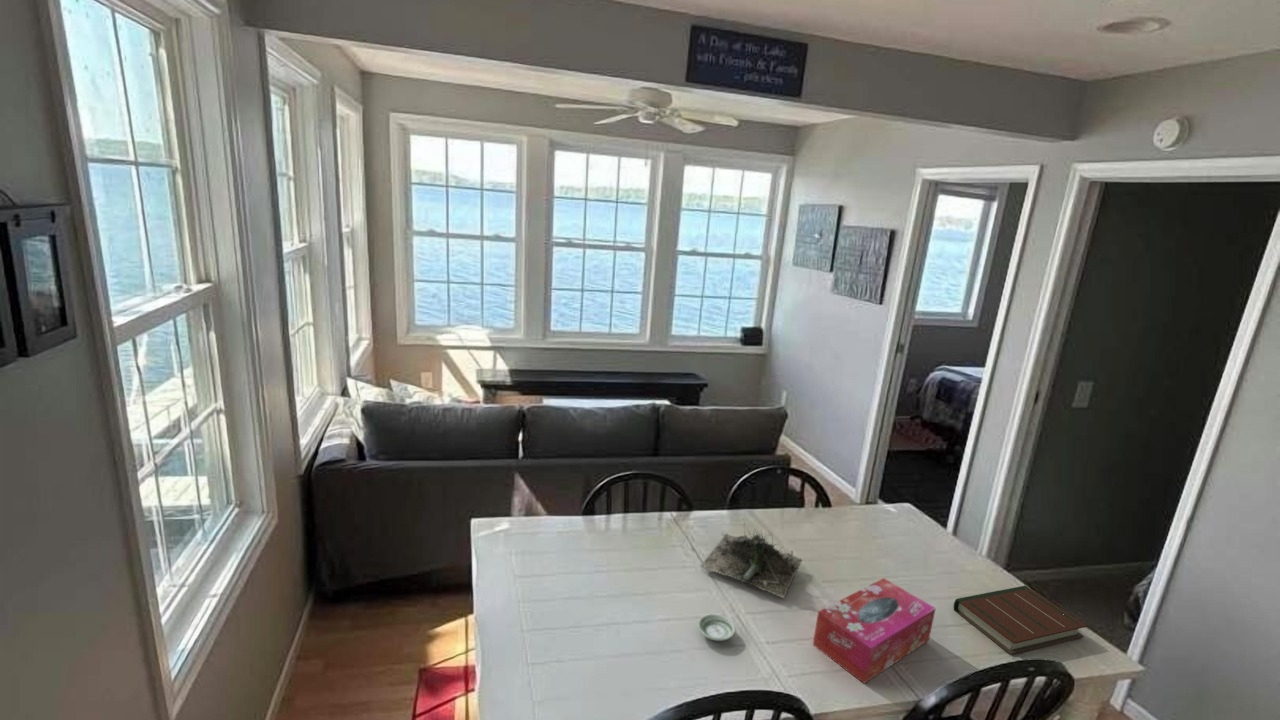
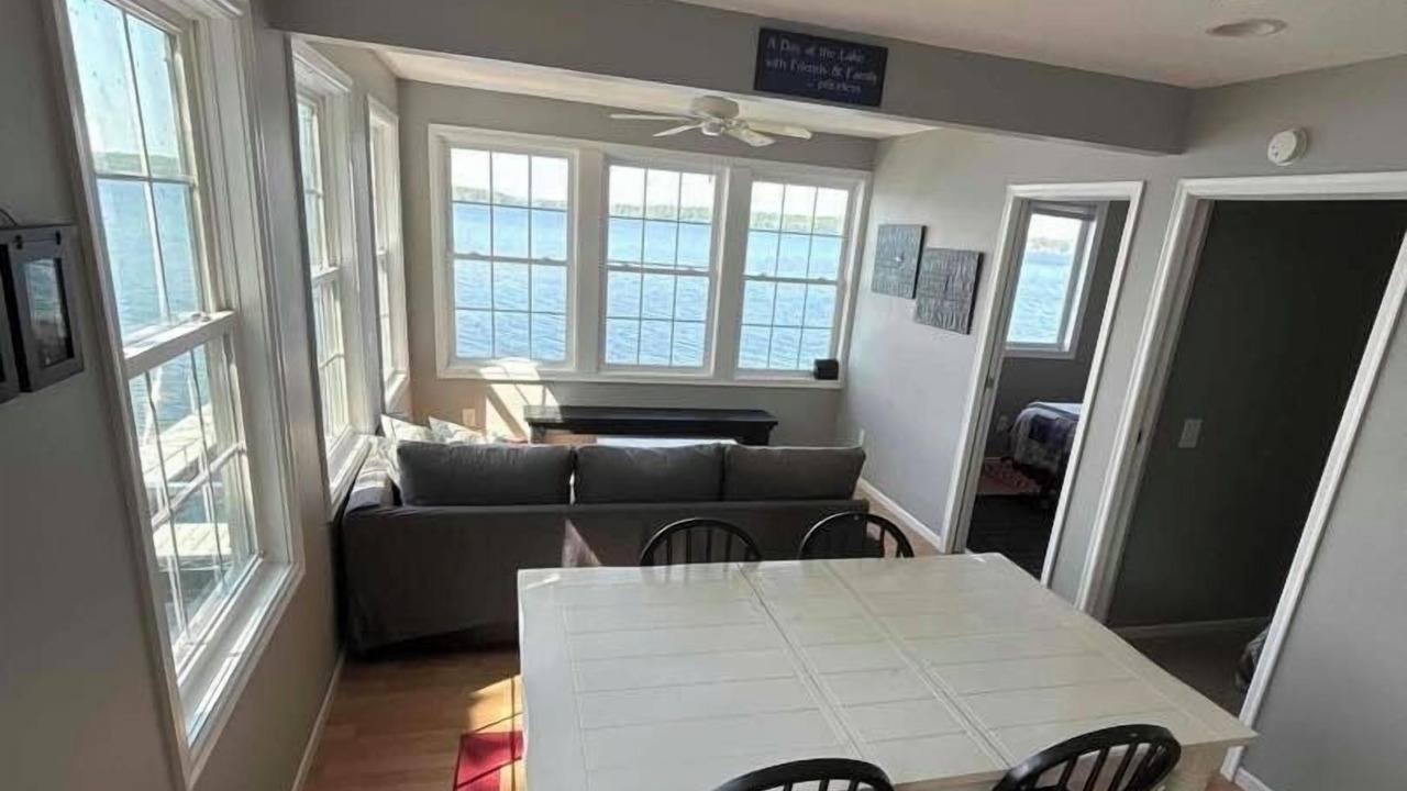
- book (1018, 617)
- saucer (715, 629)
- tissue box (874, 626)
- plant (754, 545)
